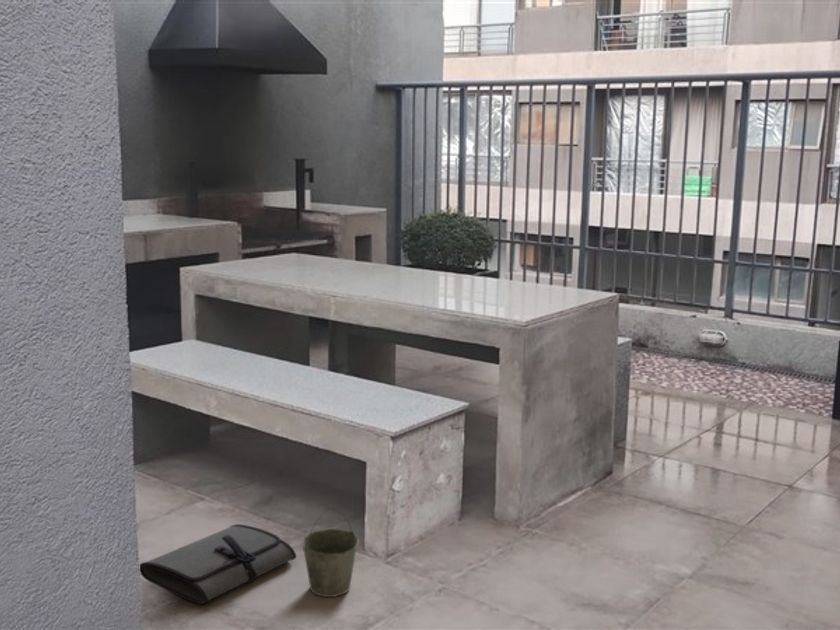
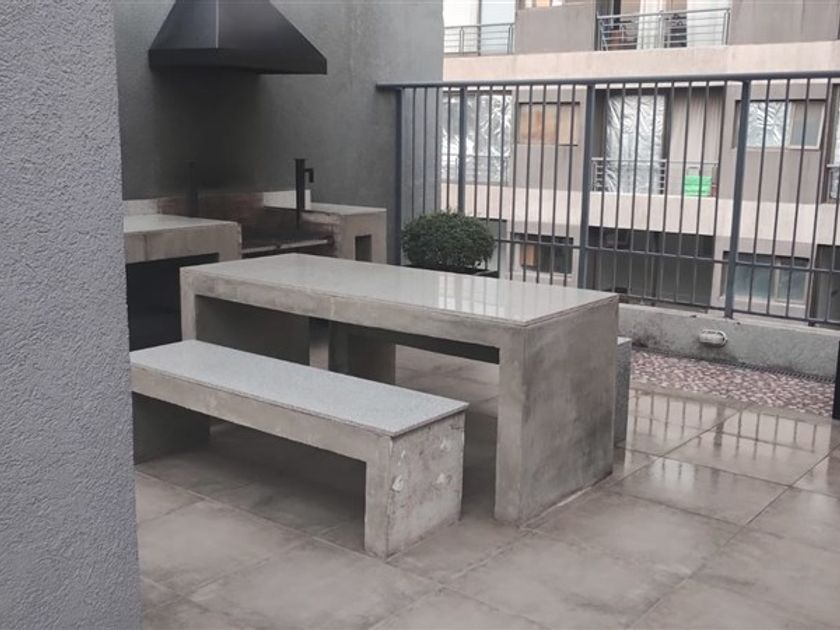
- tool roll (219, 552)
- bucket (329, 548)
